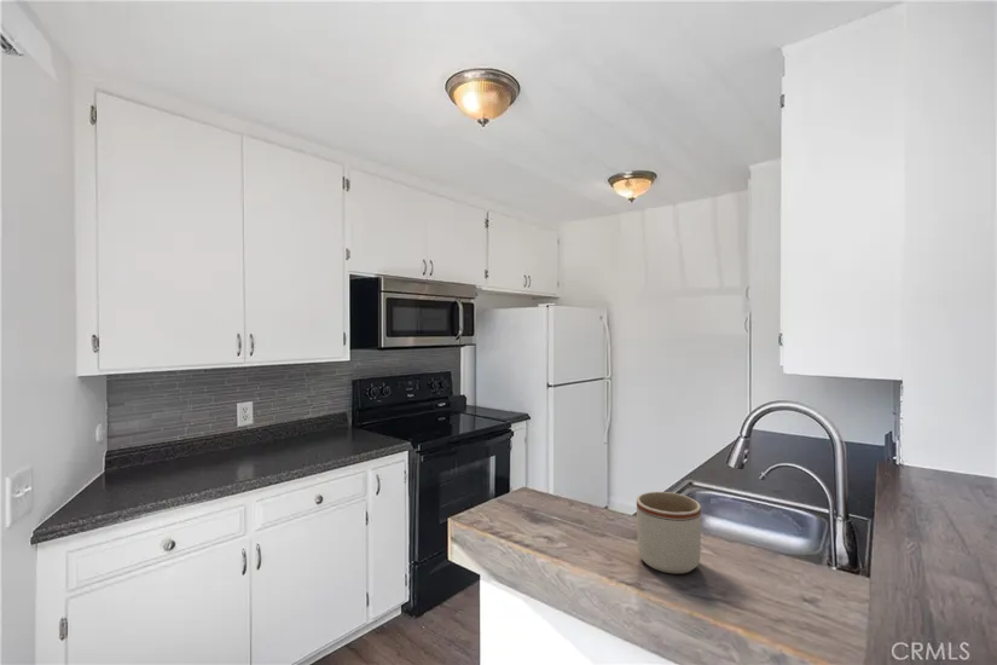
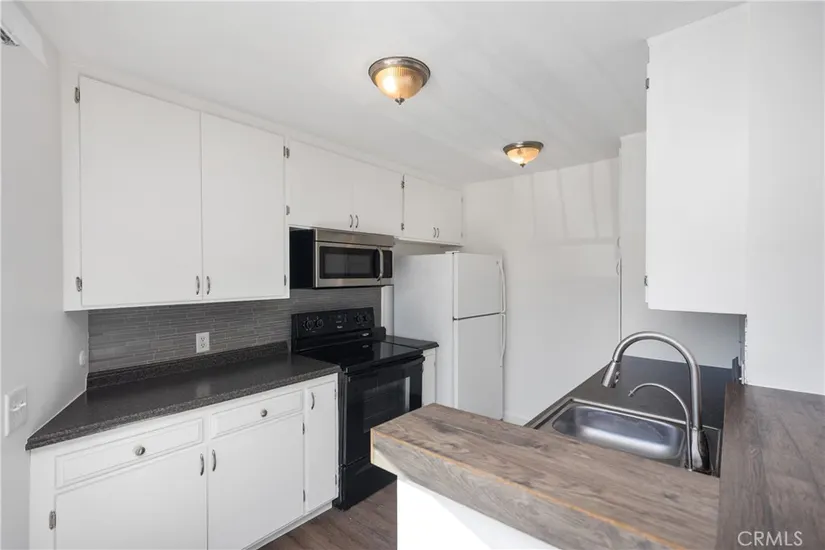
- mug (663, 527)
